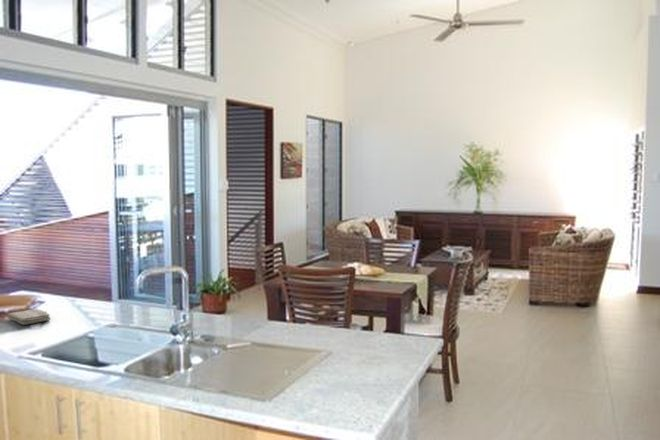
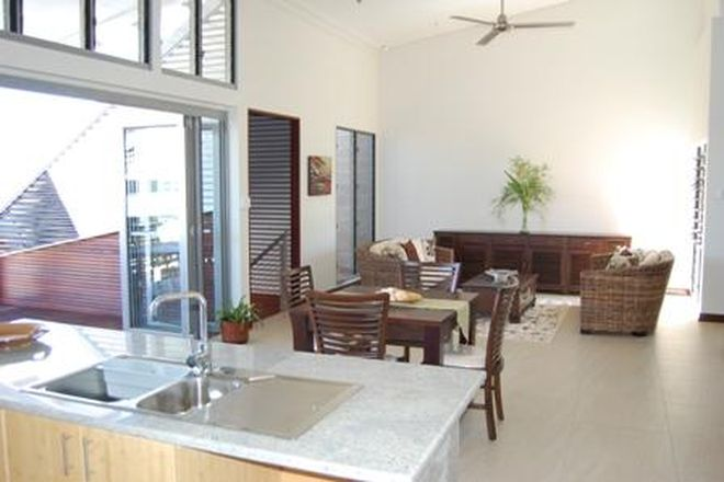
- washcloth (29, 316)
